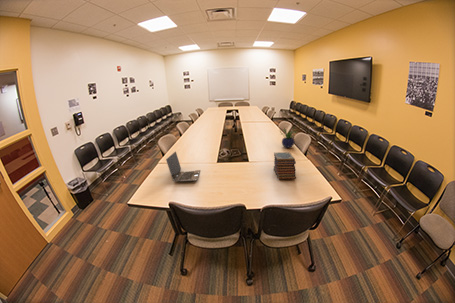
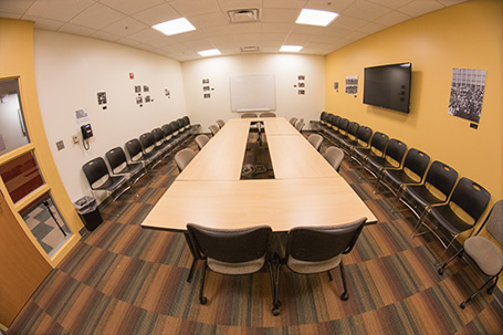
- laptop (180, 167)
- book stack (283, 165)
- potted plant (288, 137)
